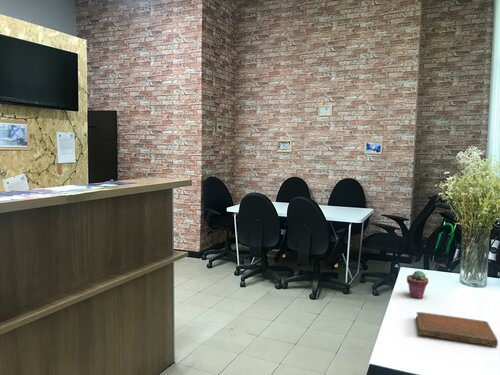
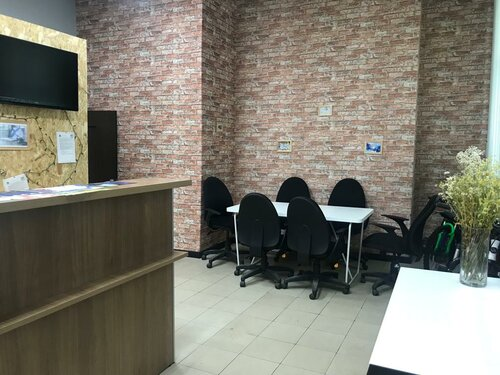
- notebook (453, 327)
- potted succulent (417, 283)
